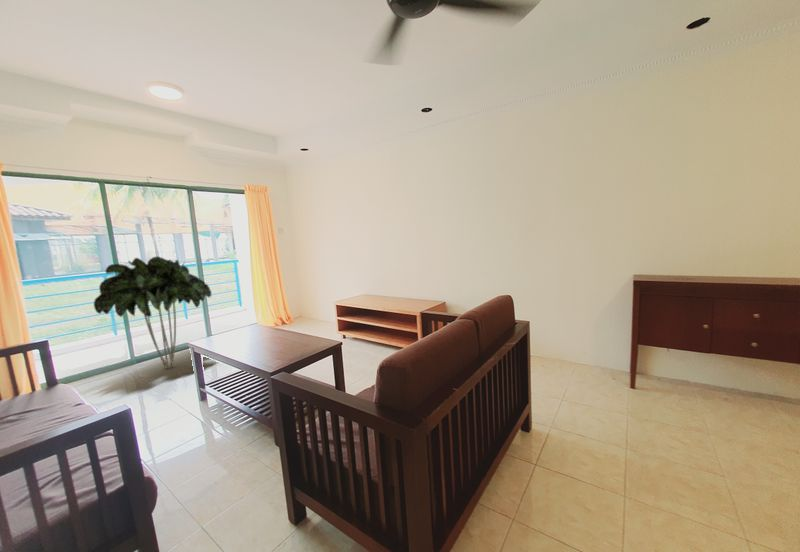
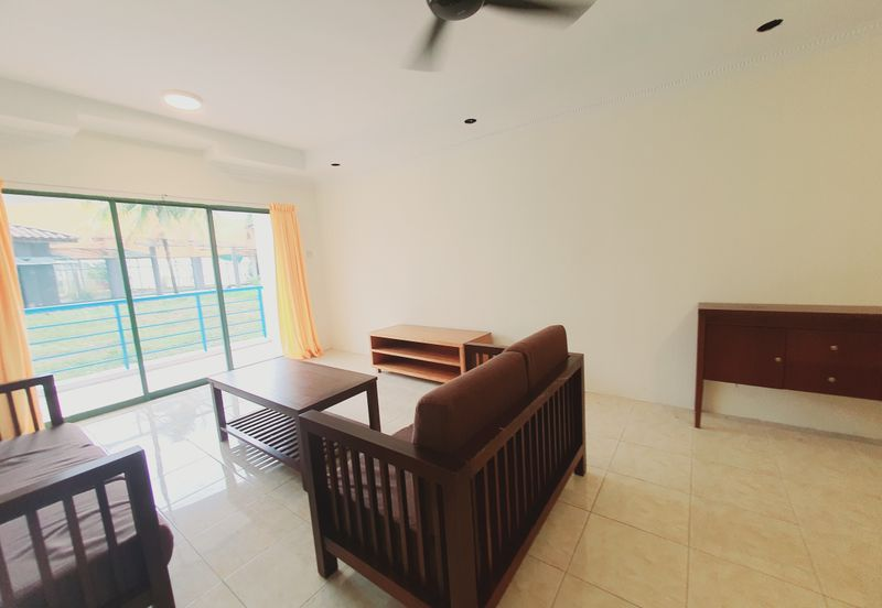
- indoor plant (160, 313)
